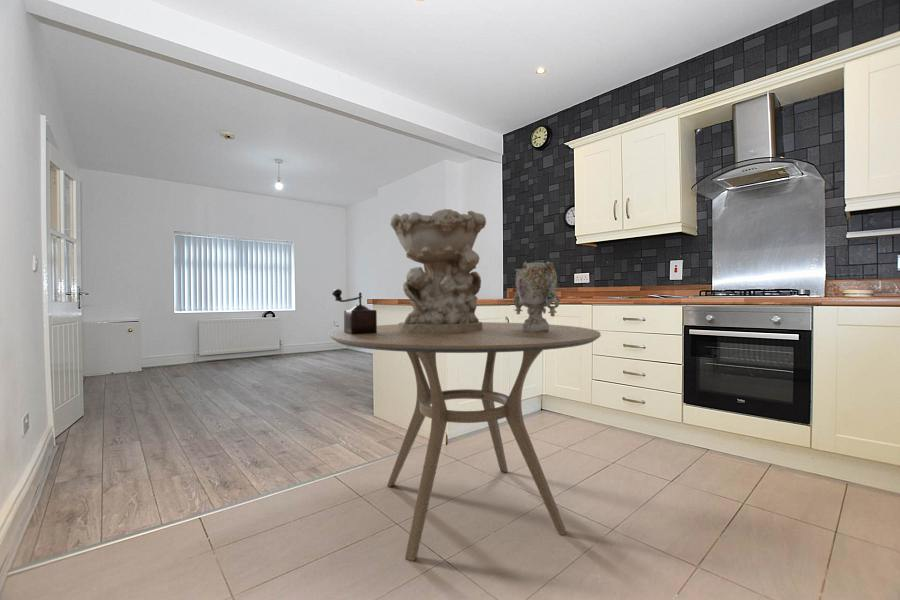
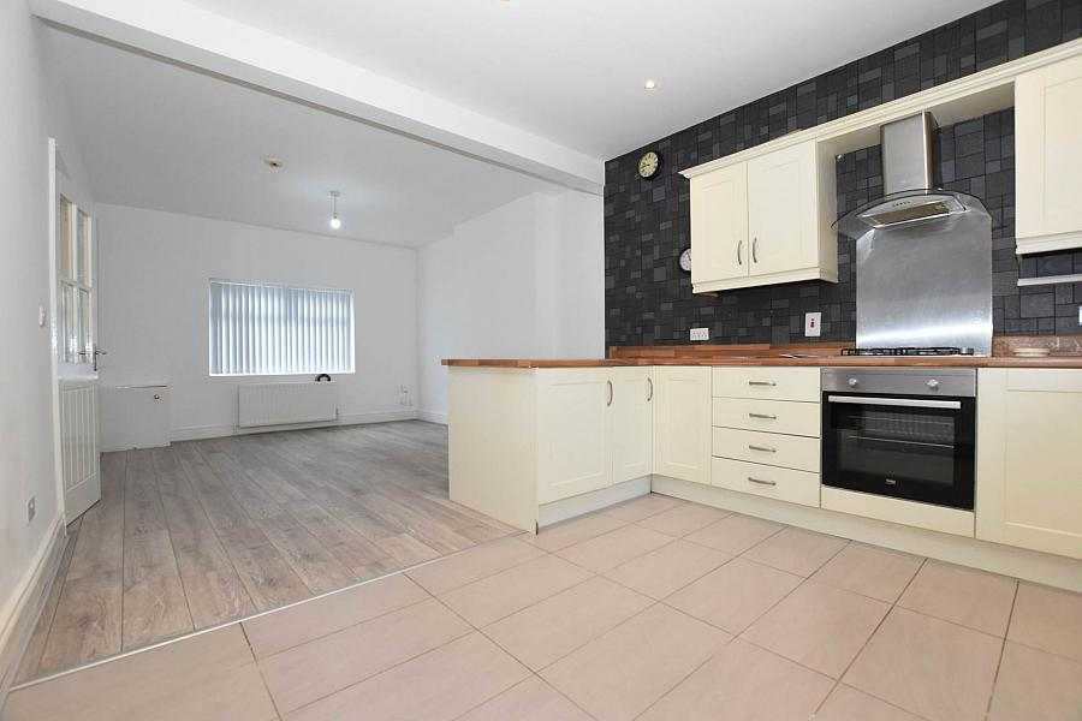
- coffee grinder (353, 310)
- decorative bowl (439, 272)
- dining table (464, 418)
- vase (535, 294)
